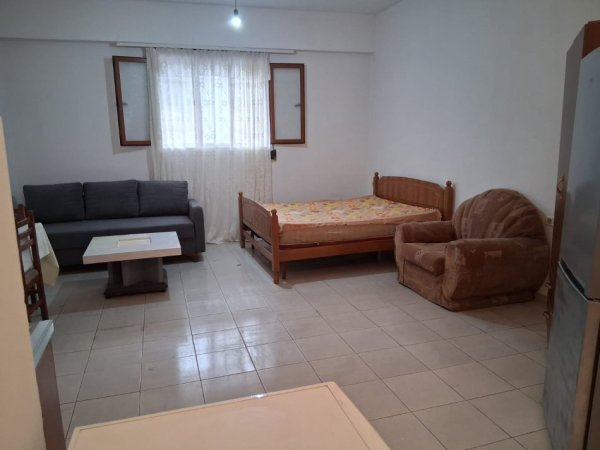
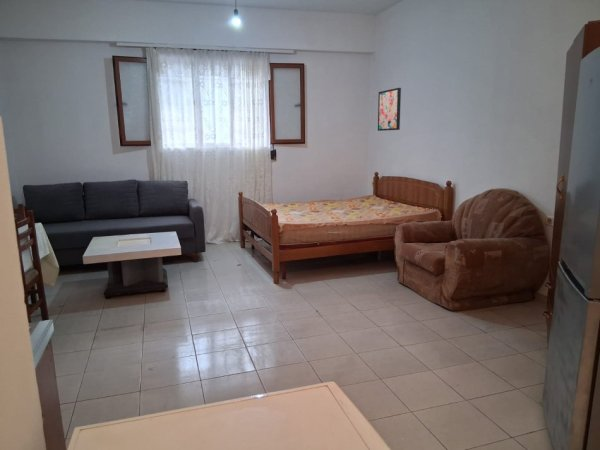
+ wall art (388, 110)
